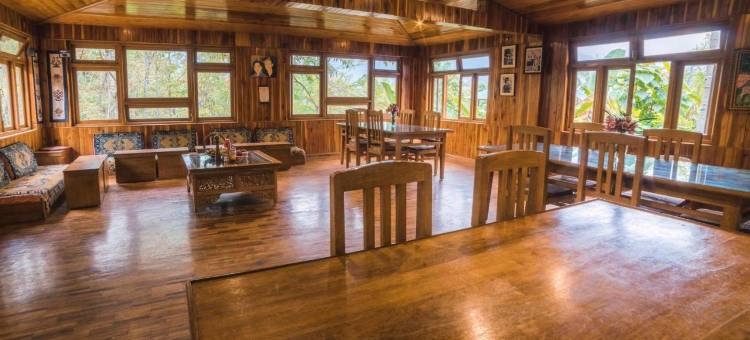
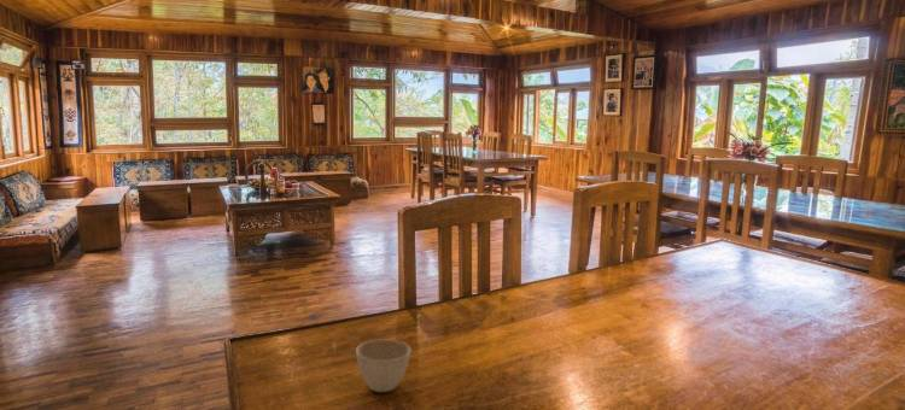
+ flower pot (383, 368)
